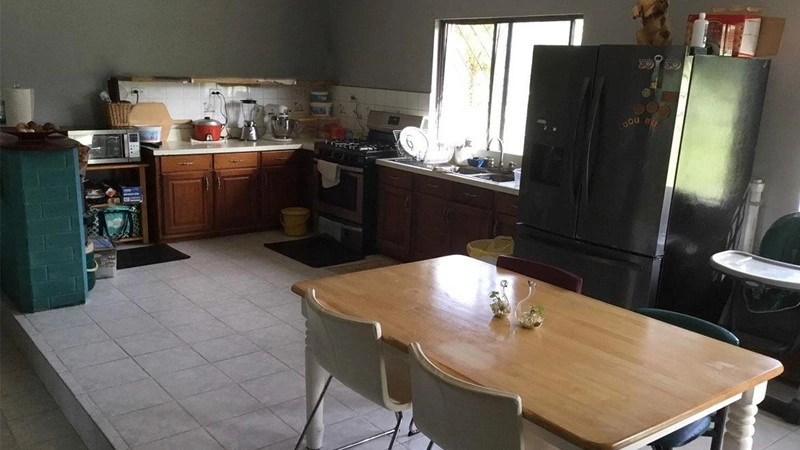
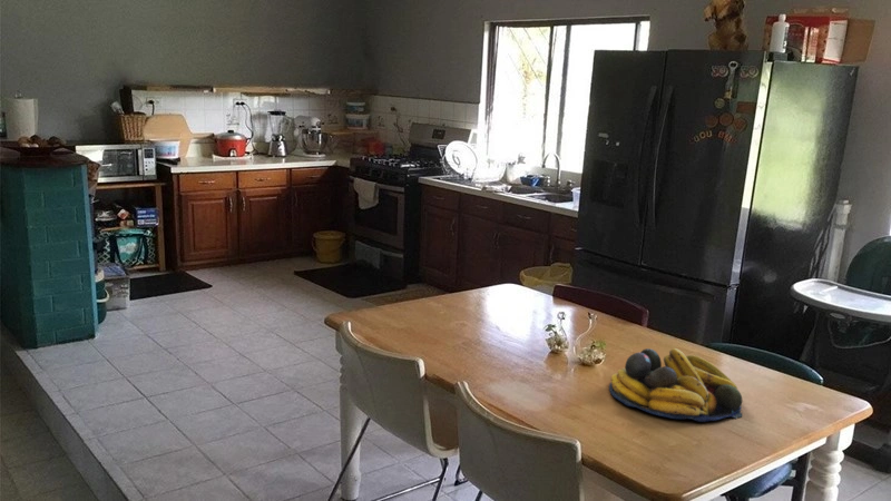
+ fruit bowl (675, 375)
